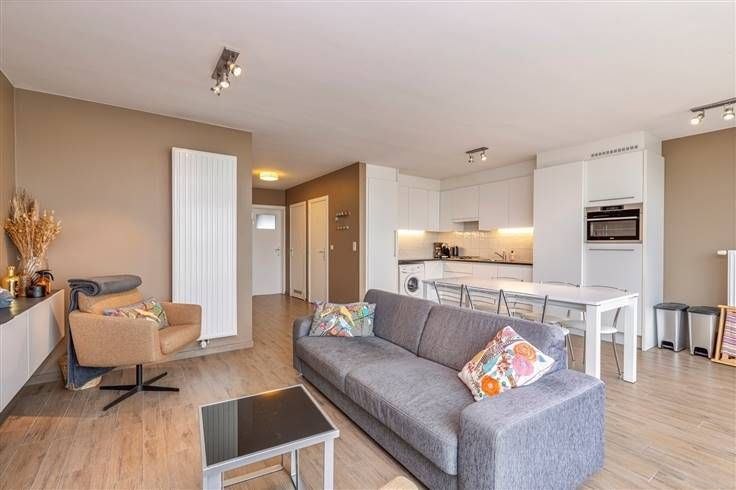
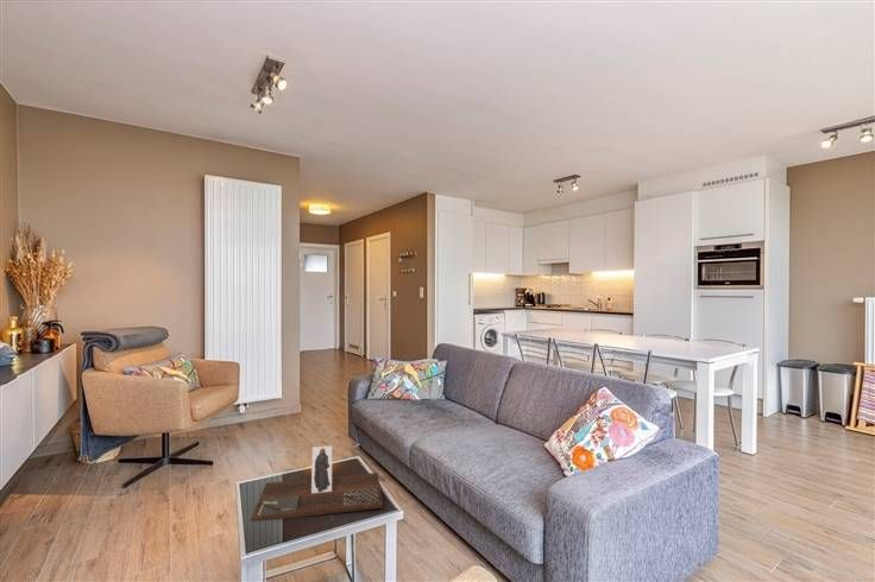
+ decorative tray (321, 473)
